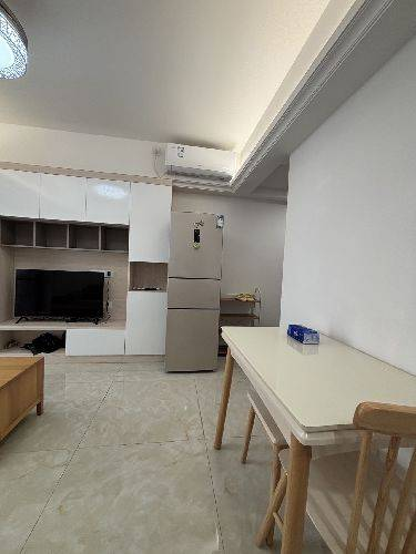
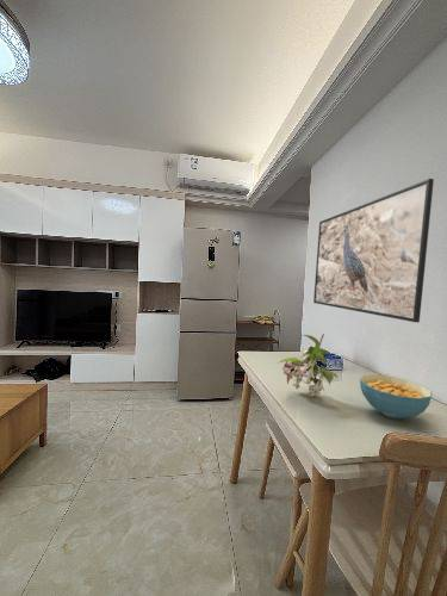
+ cereal bowl (392, 399)
+ plant (306, 361)
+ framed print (355, 259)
